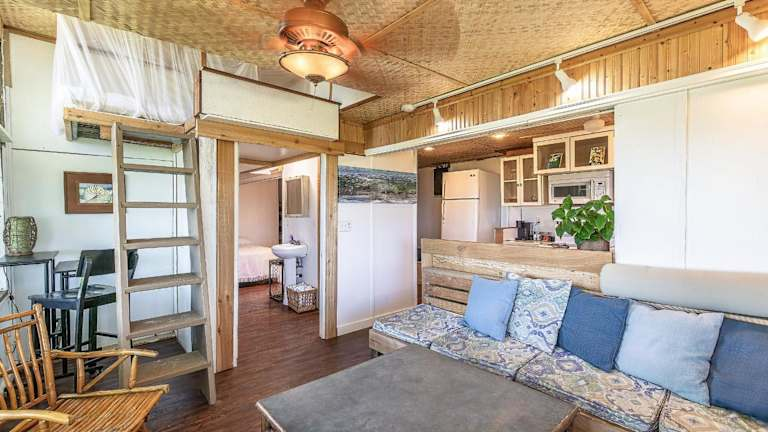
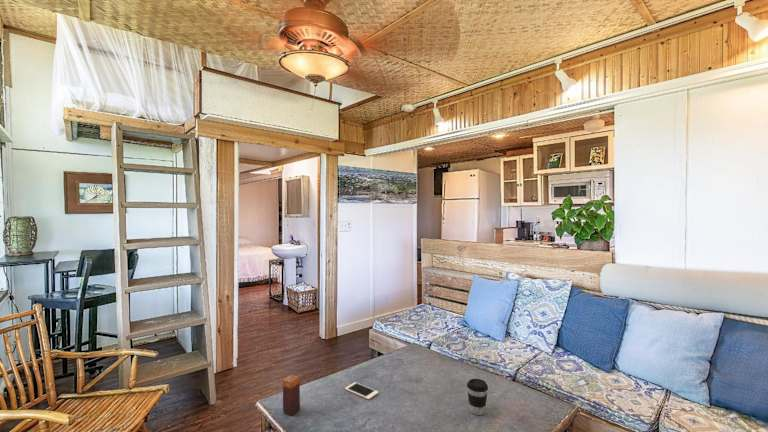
+ coffee cup (477, 397)
+ cell phone (361, 390)
+ candle (291, 394)
